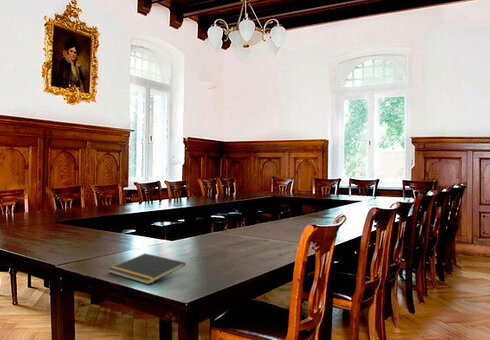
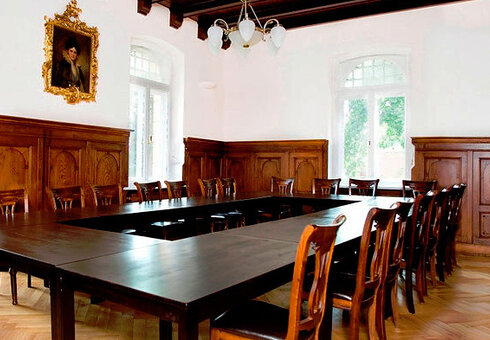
- notepad (146, 267)
